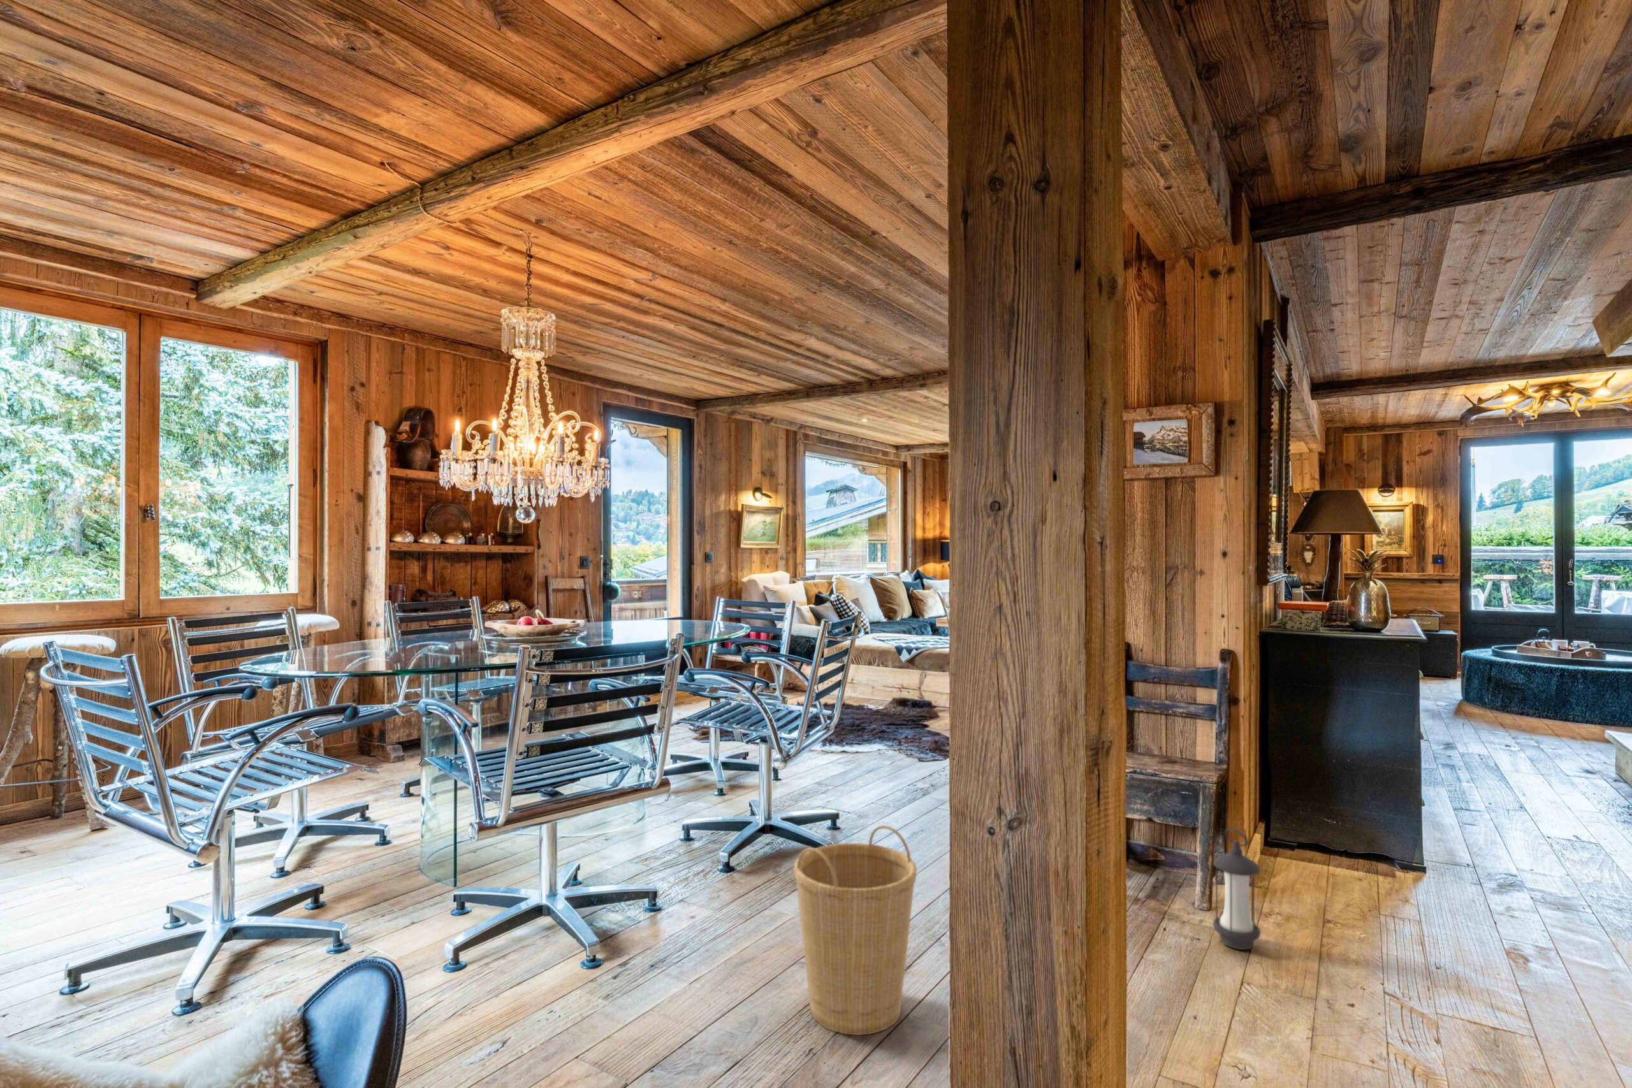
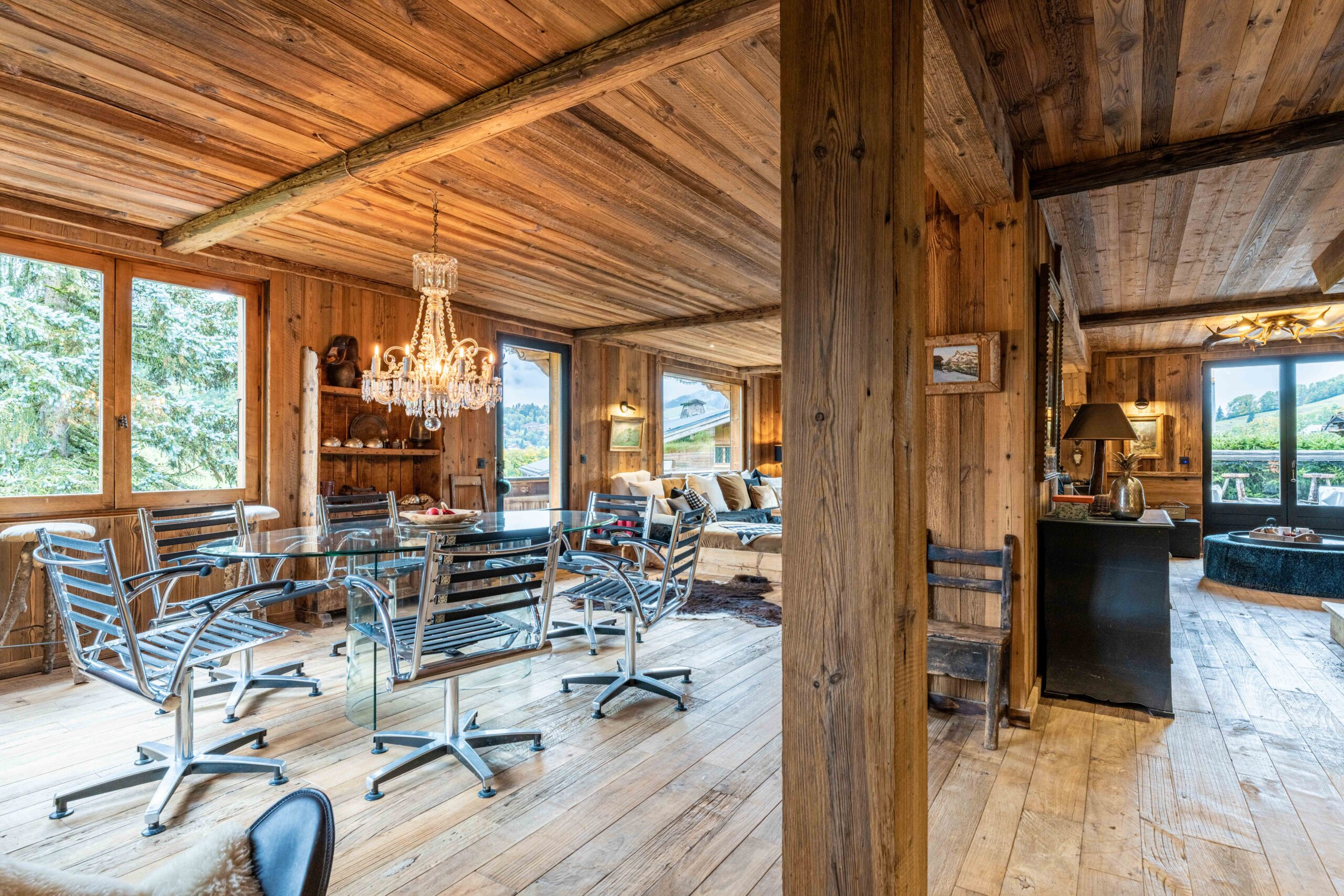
- basket (855, 923)
- lantern (1236, 886)
